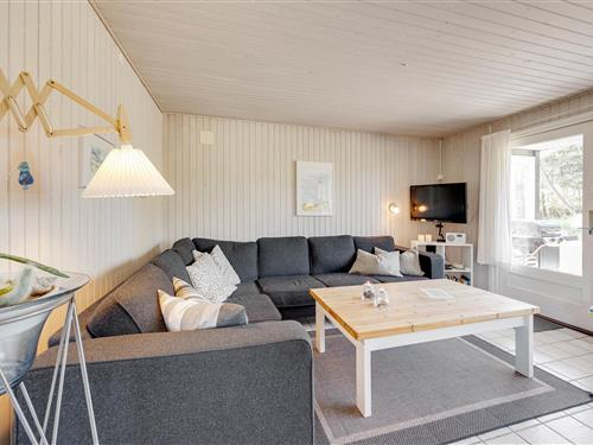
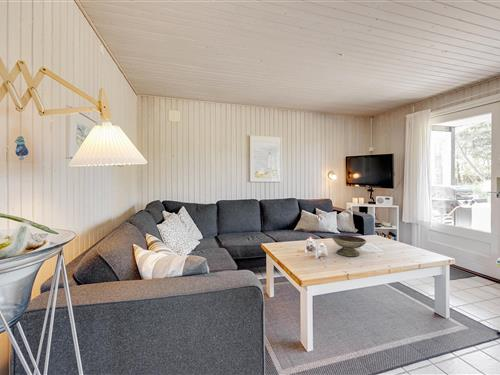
+ decorative bowl (348, 245)
